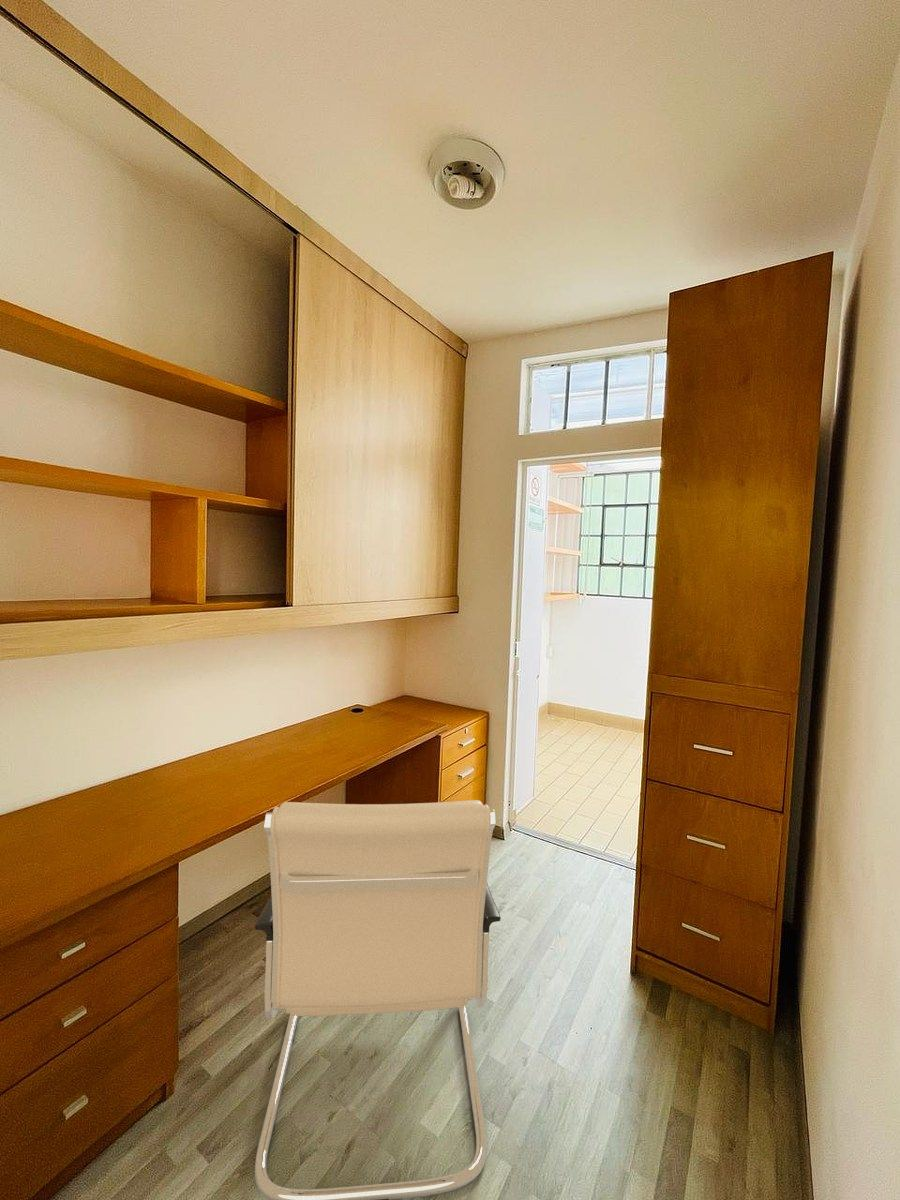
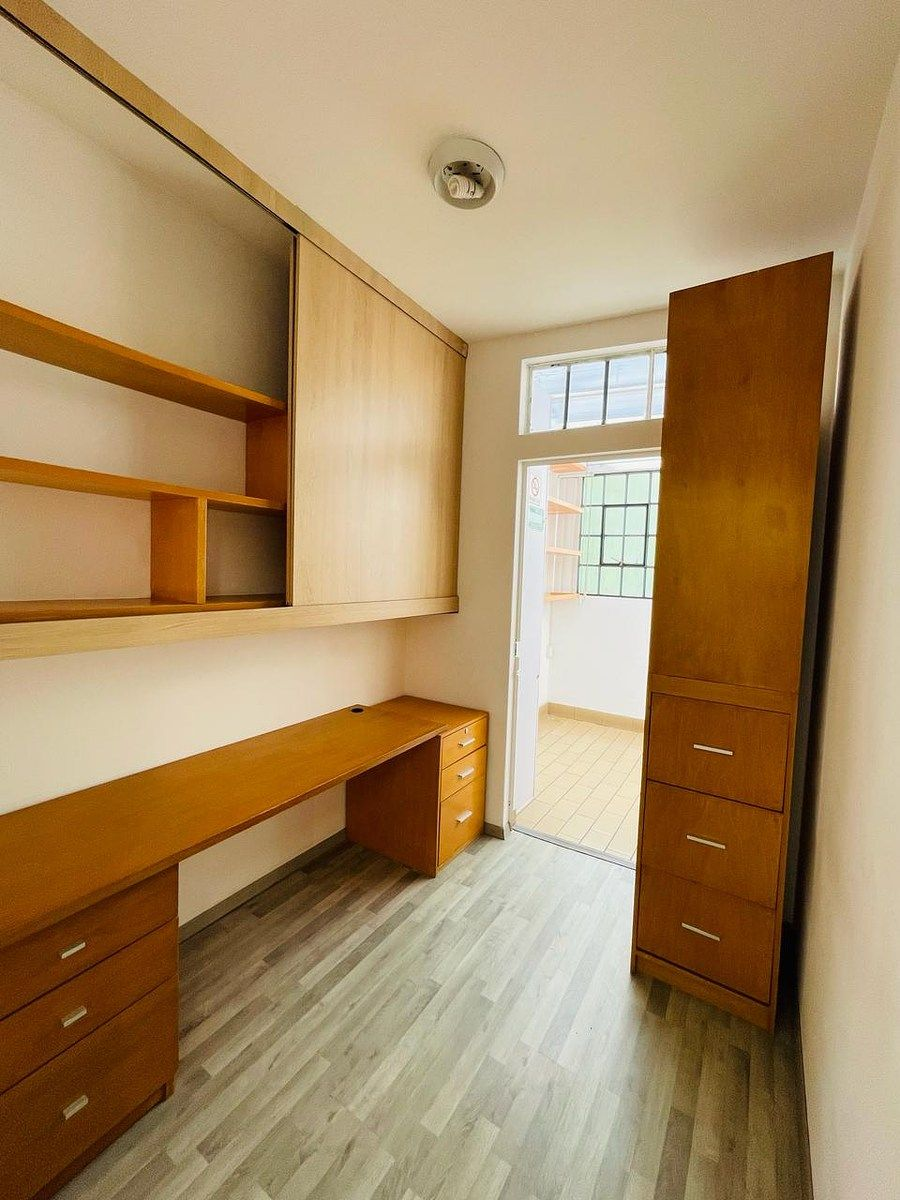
- office chair (381, 924)
